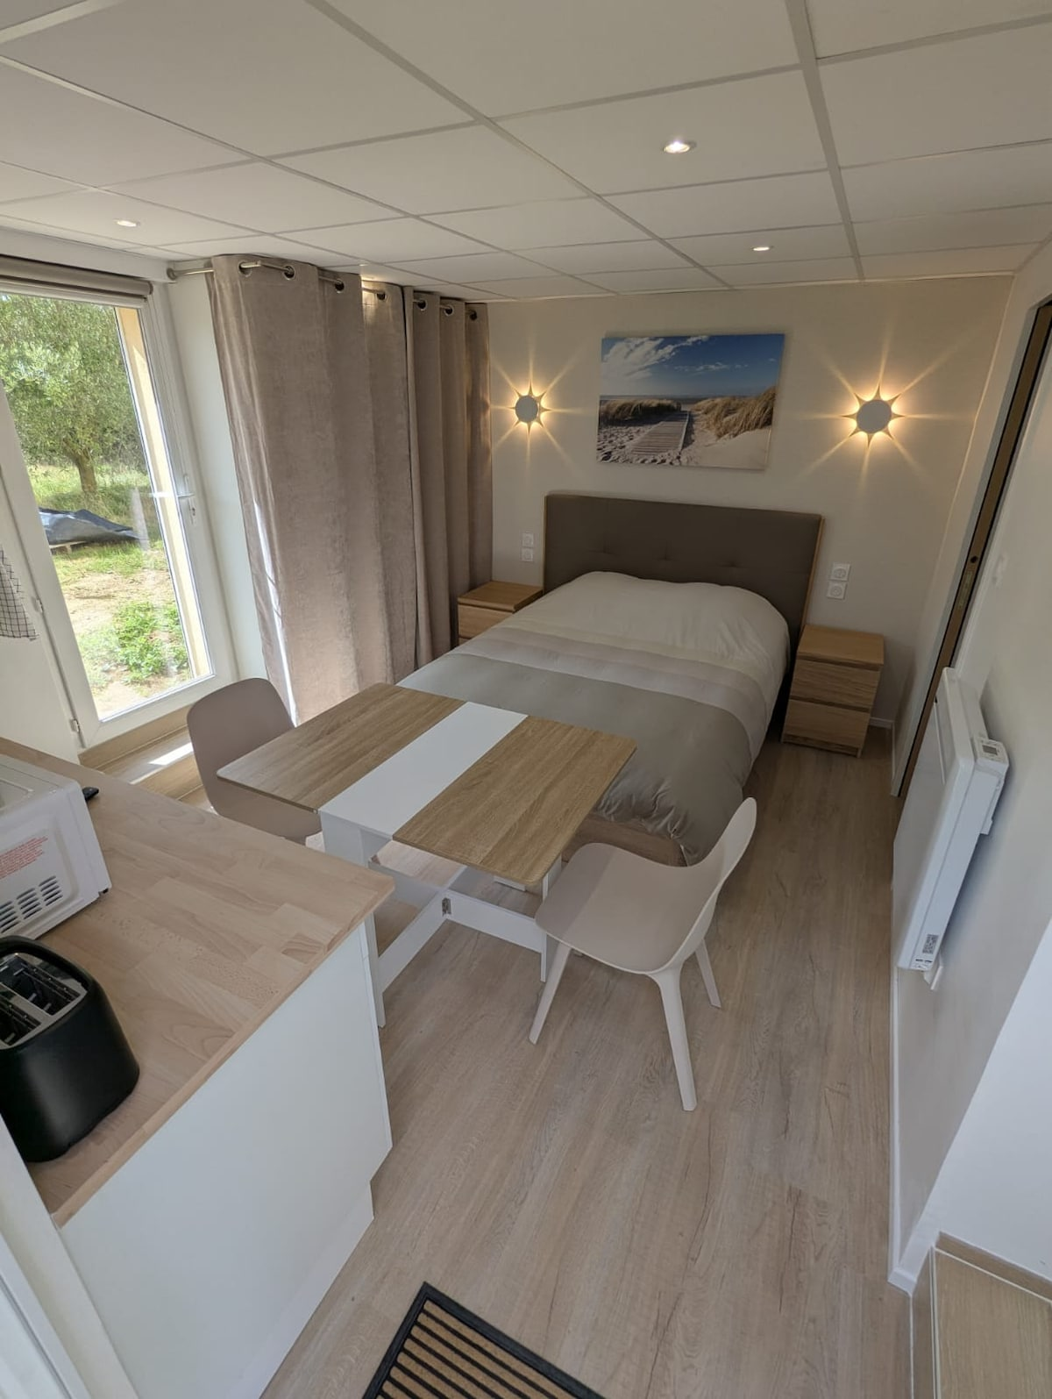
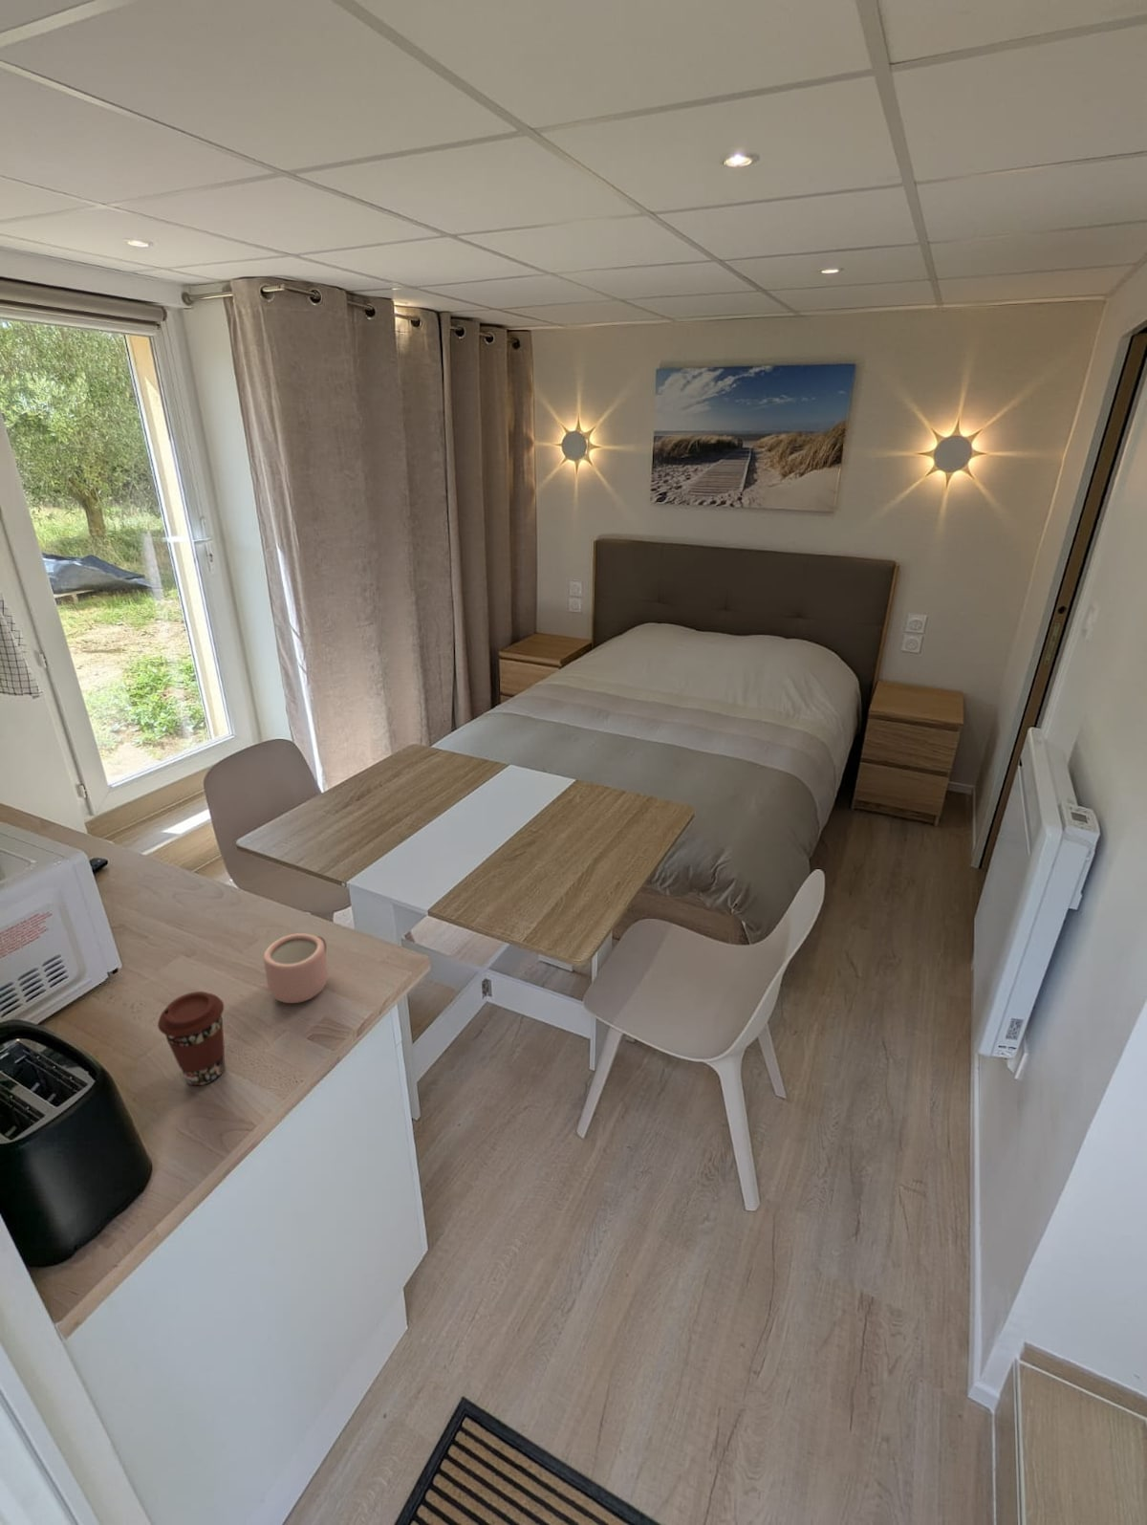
+ coffee cup (196, 1040)
+ mug (302, 964)
